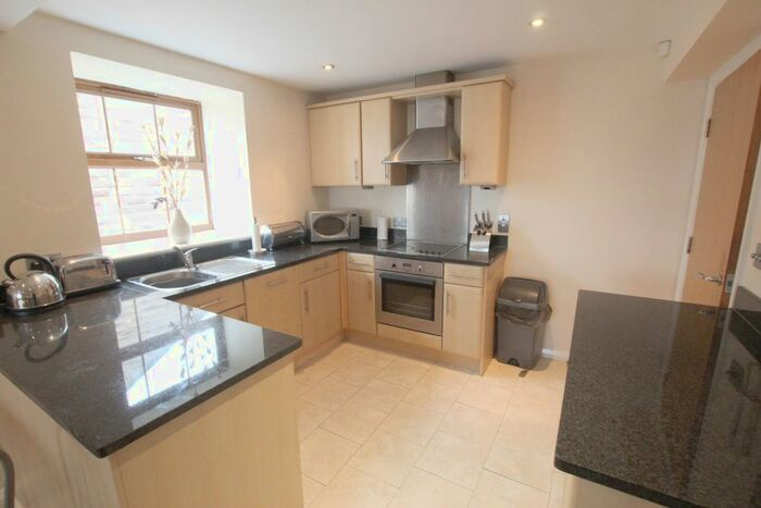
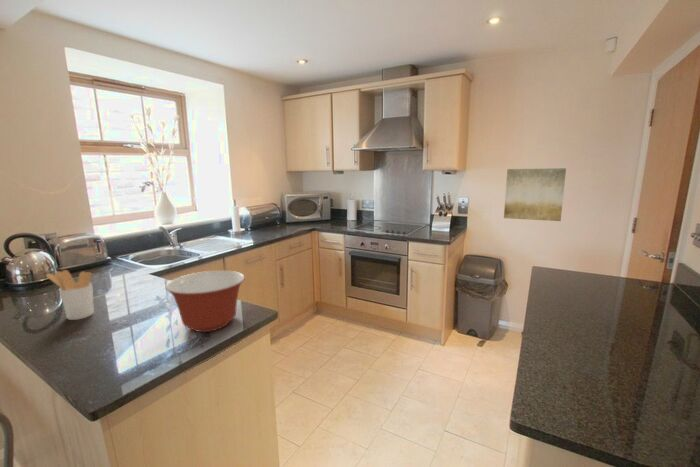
+ mixing bowl (208, 302)
+ wall art (533, 194)
+ utensil holder (71, 293)
